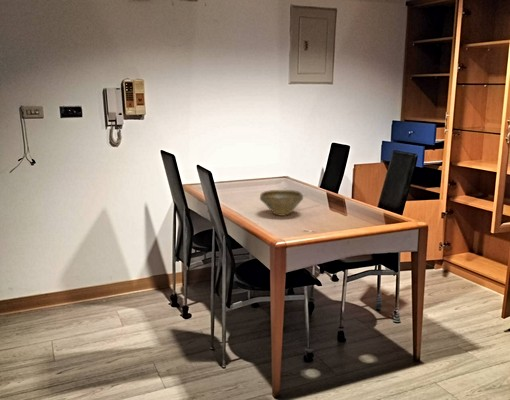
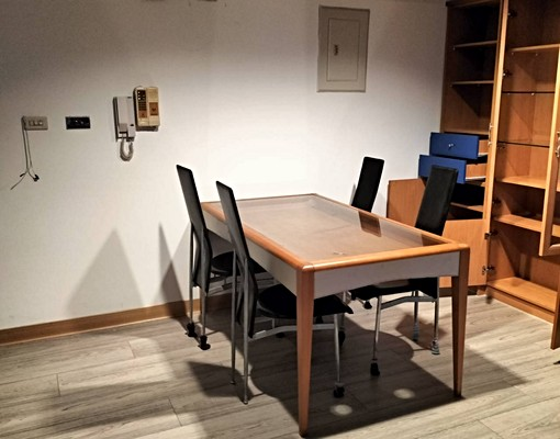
- bowl (281, 203)
